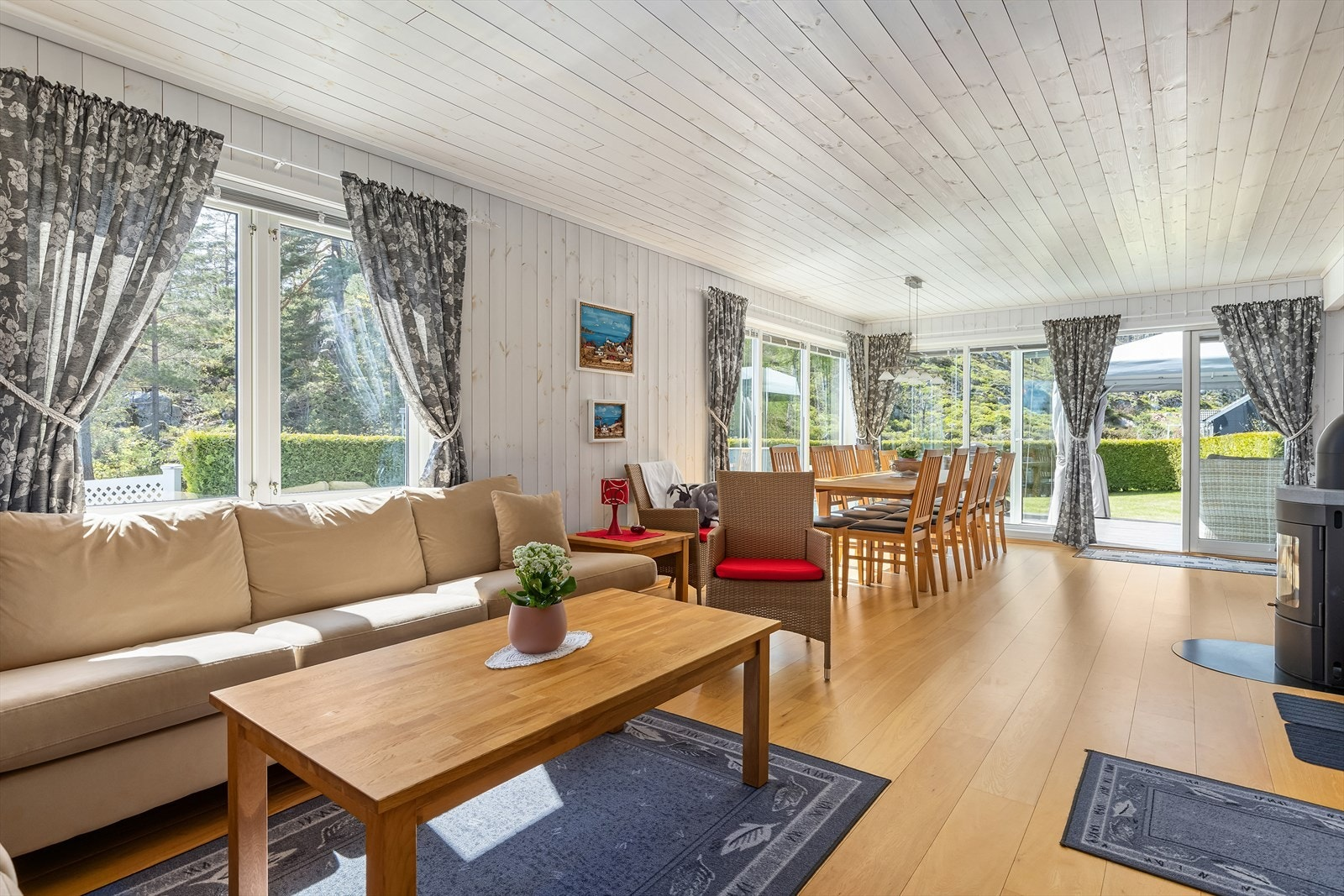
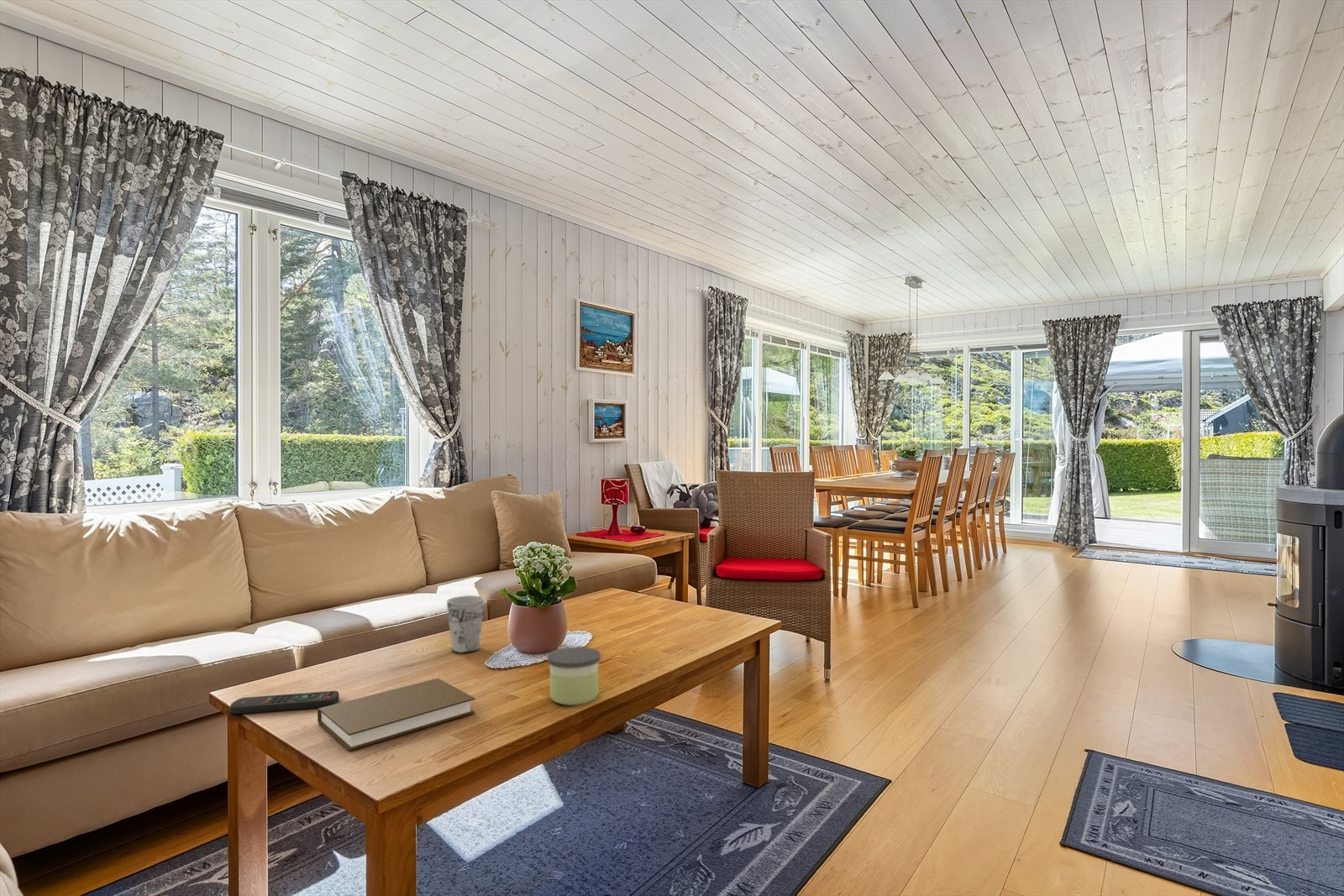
+ candle (574, 676)
+ book (397, 710)
+ remote control (286, 701)
+ cup (465, 624)
